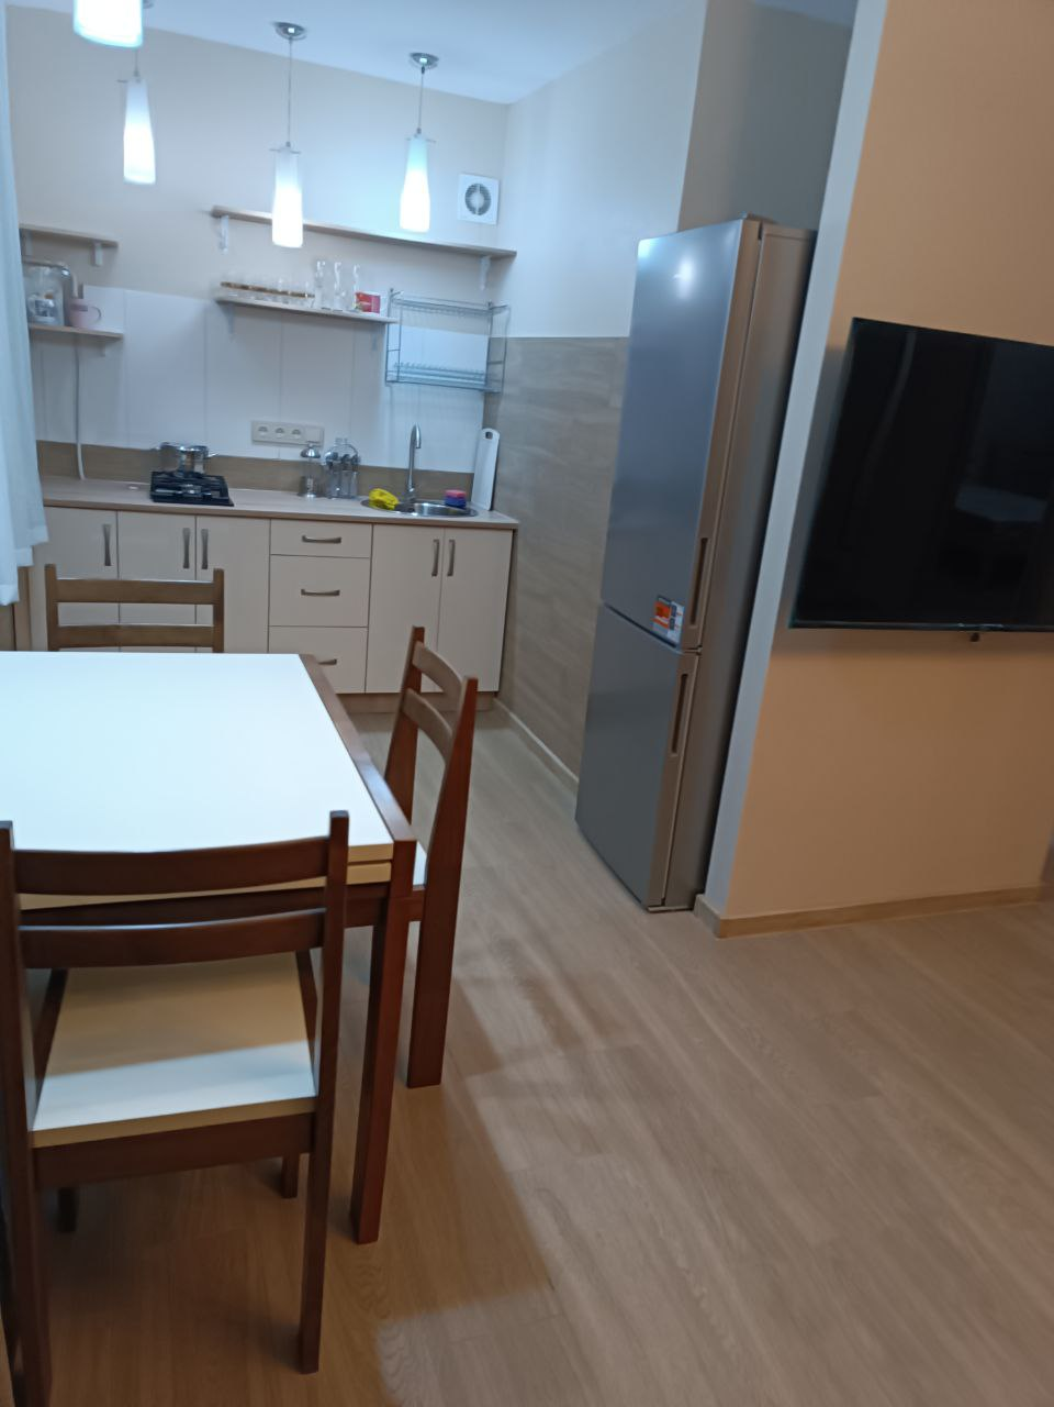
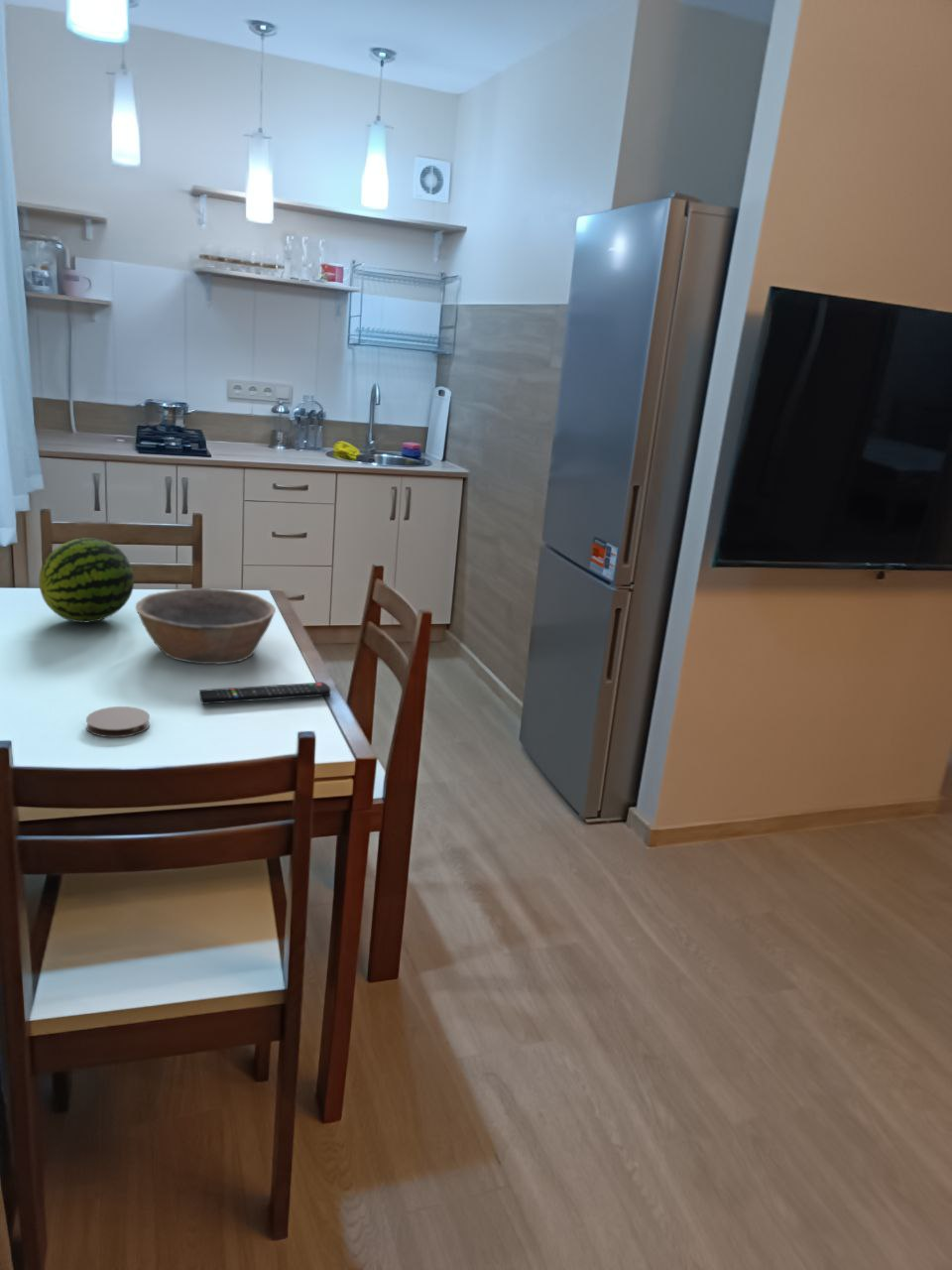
+ coaster (118, 721)
+ fruit (89, 580)
+ remote control (267, 694)
+ bowl (206, 627)
